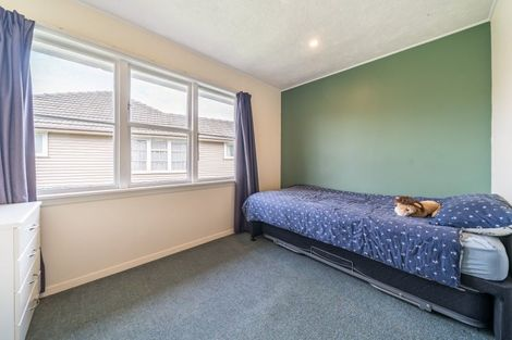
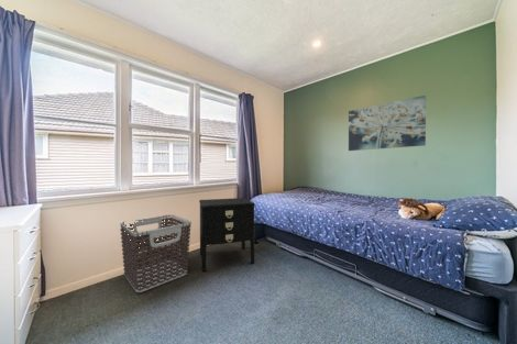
+ wall art (382, 126)
+ nightstand (226, 230)
+ clothes hamper (156, 247)
